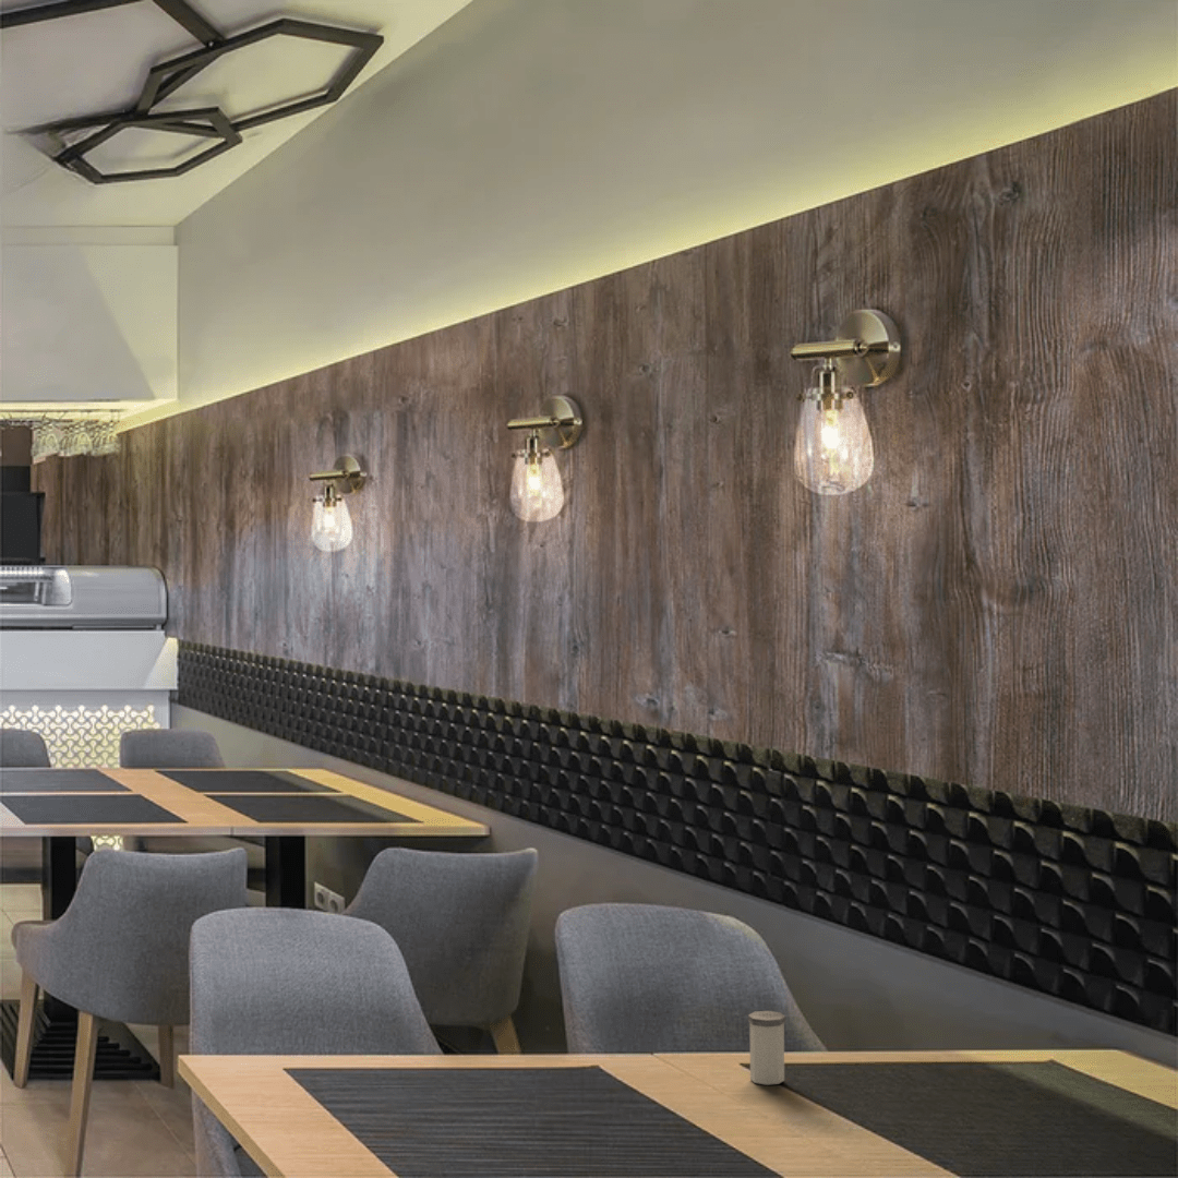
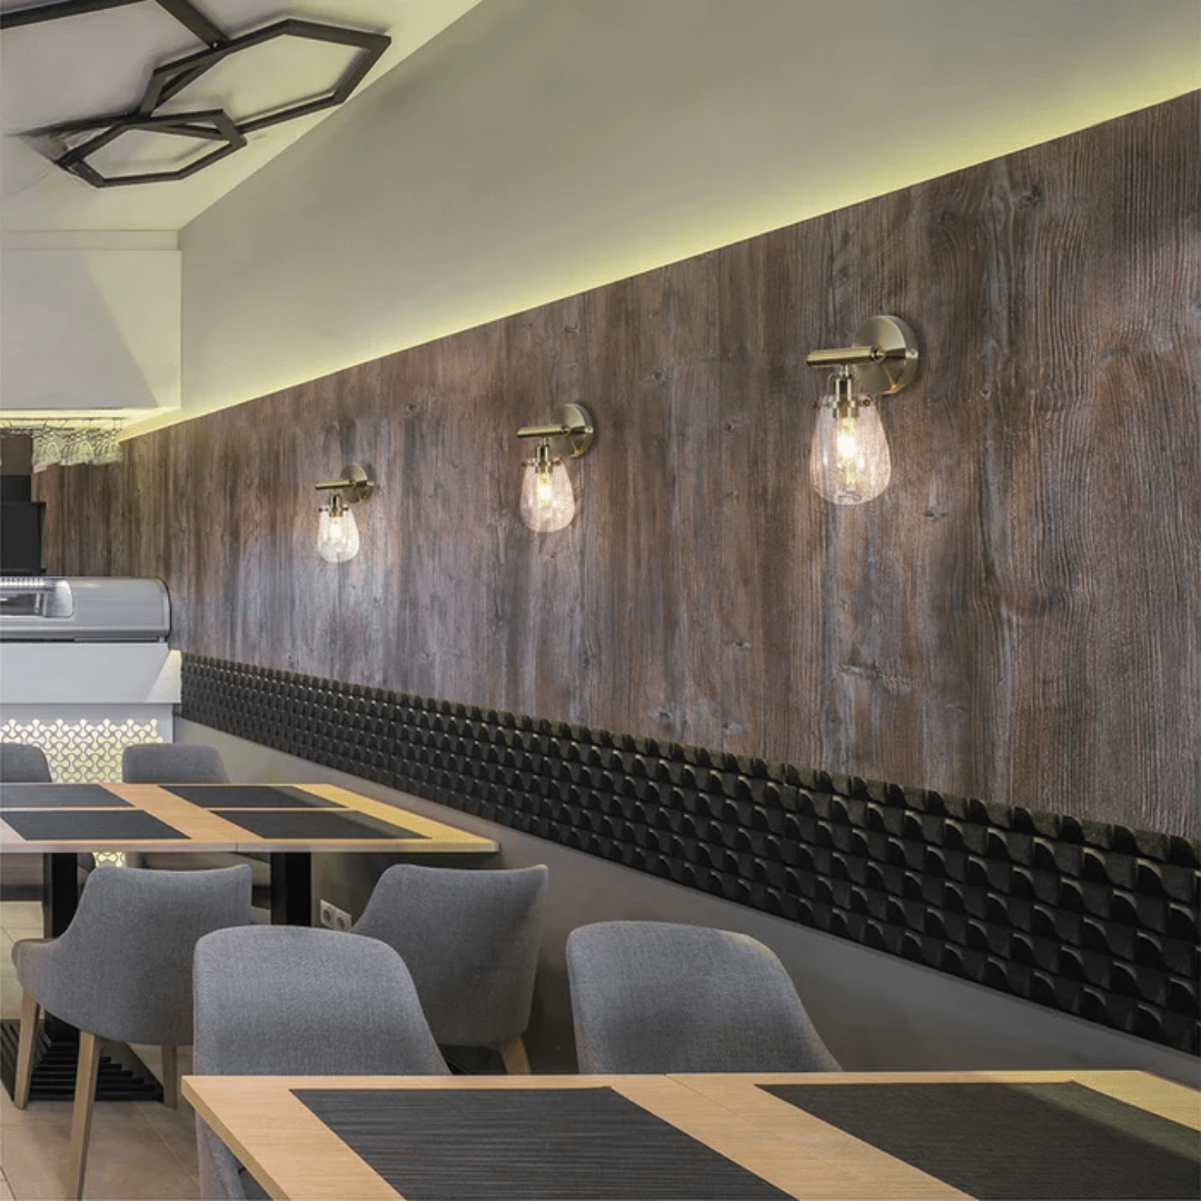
- salt shaker (767, 1047)
